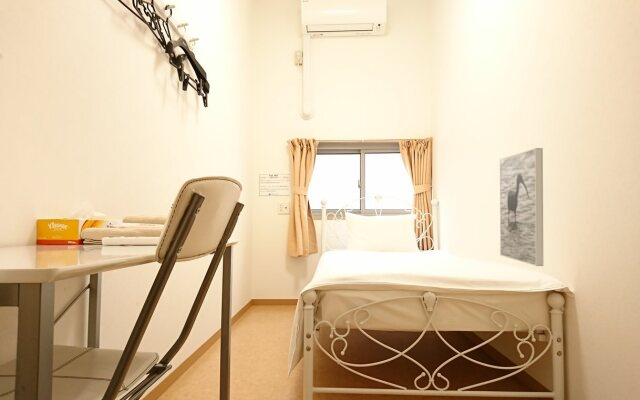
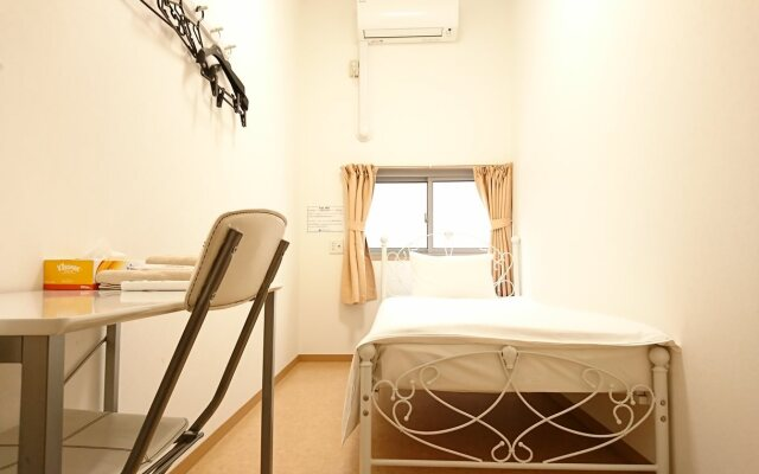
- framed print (519, 207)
